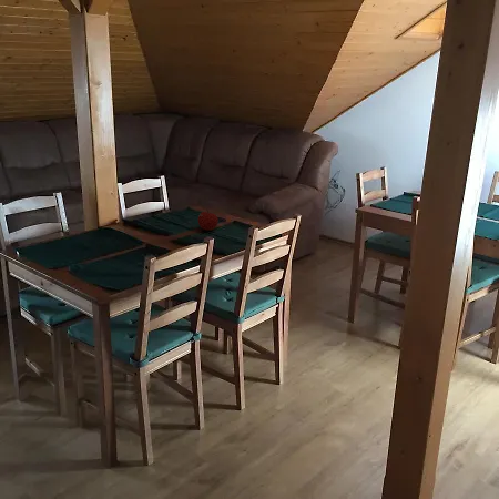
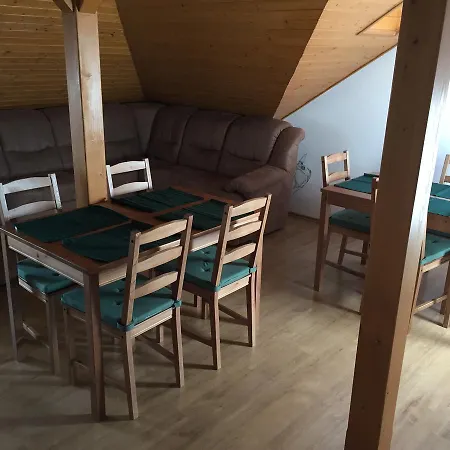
- fruit (207, 220)
